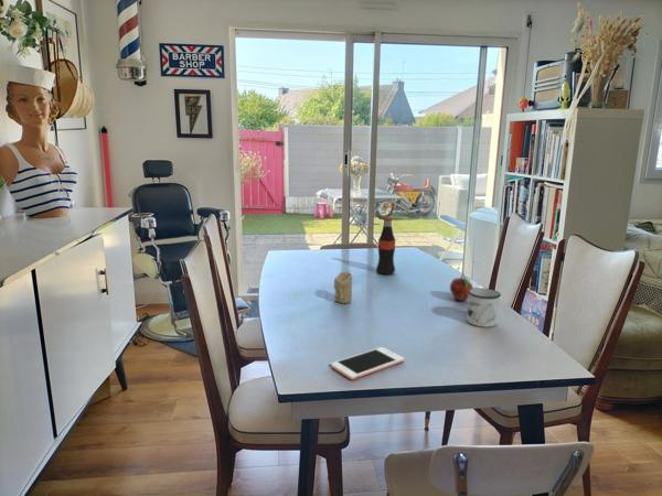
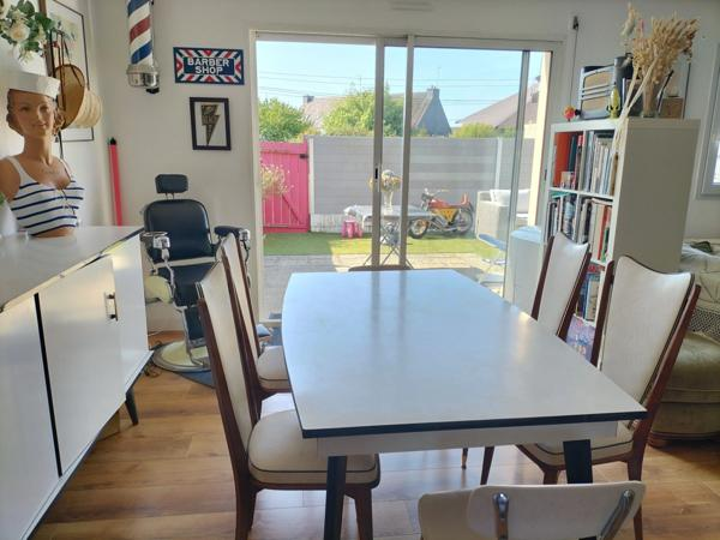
- cell phone (367, 362)
- candle (342, 288)
- mug (484, 309)
- bottle (386, 245)
- fruit (461, 287)
